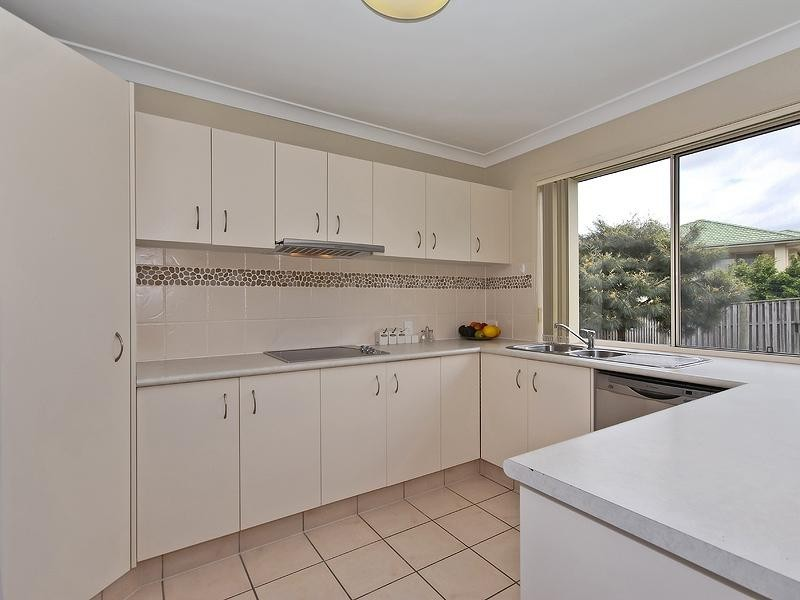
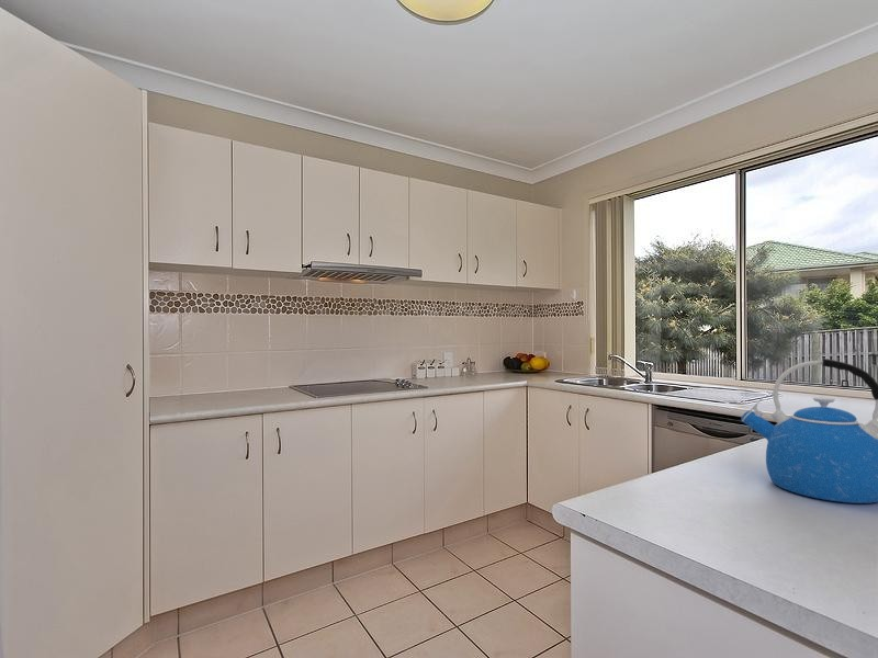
+ kettle (809, 421)
